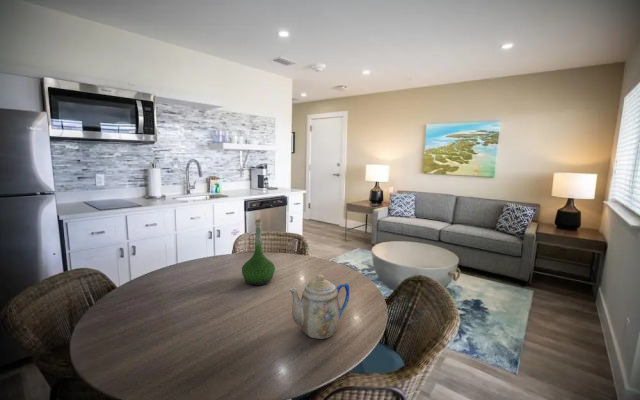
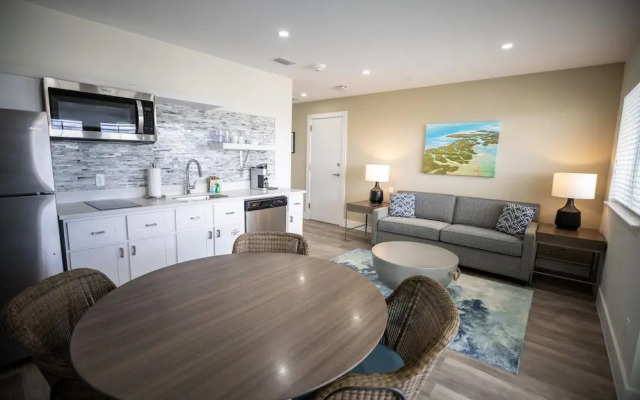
- teapot (320, 303)
- vase (258, 250)
